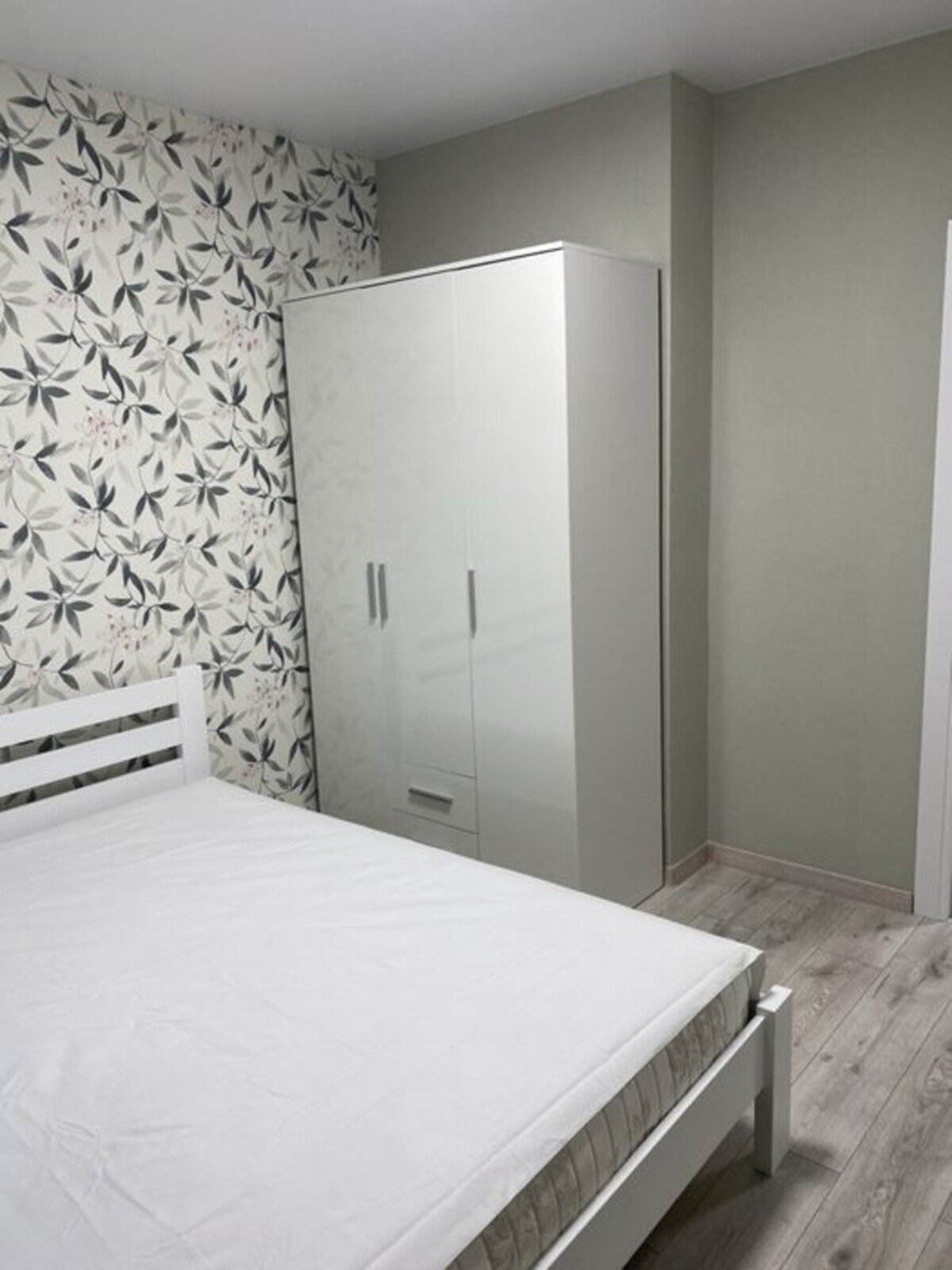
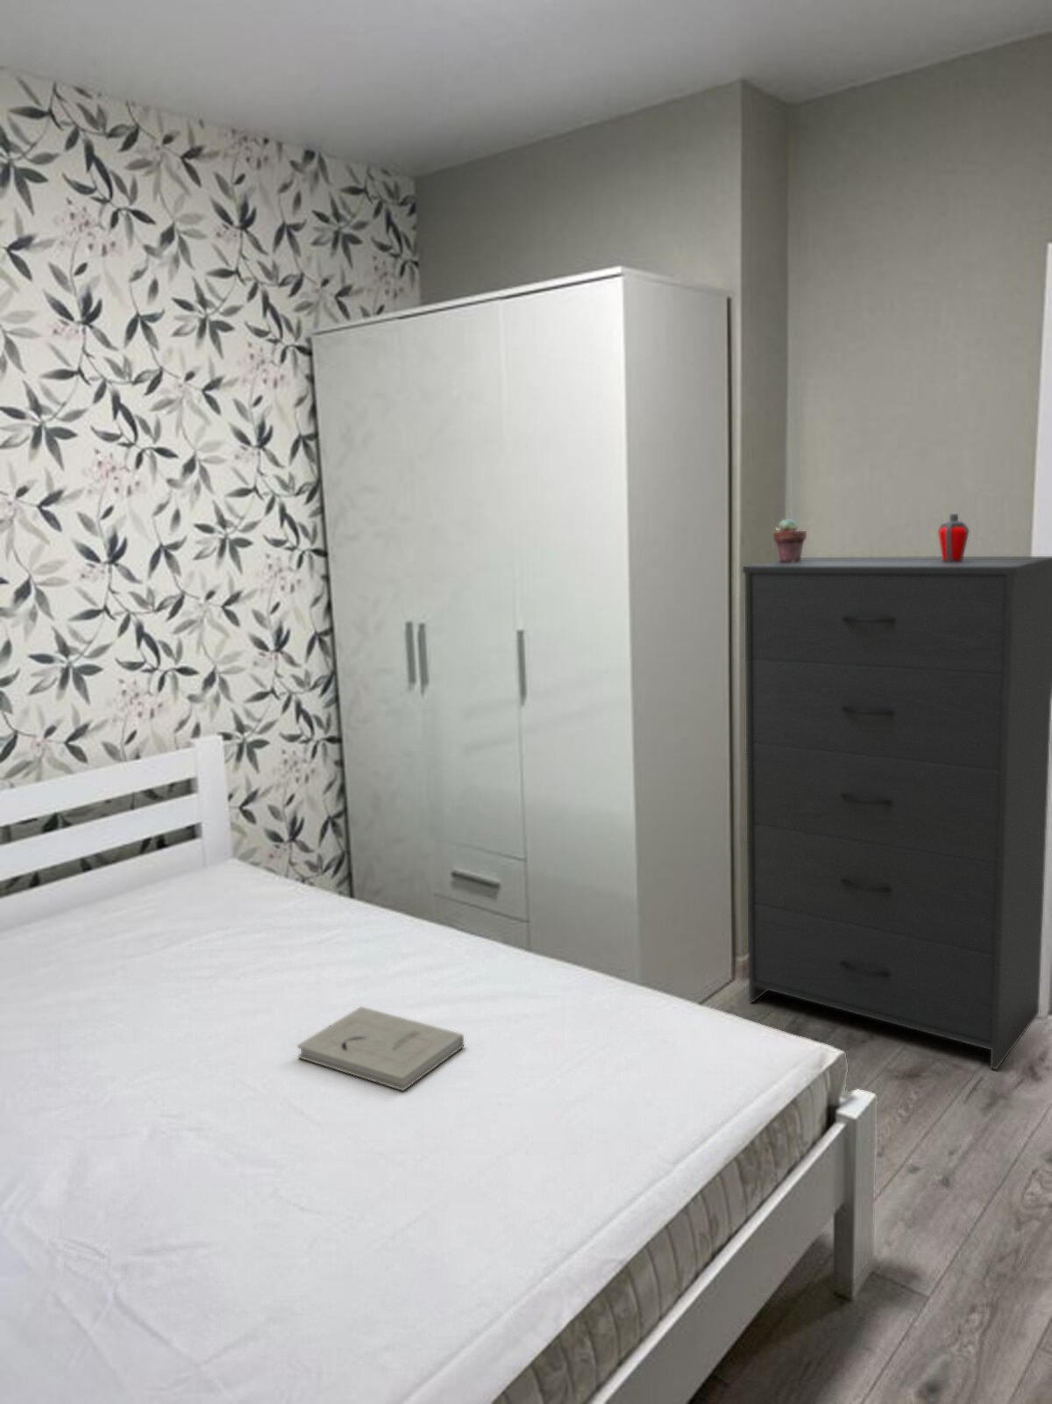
+ dresser (892, 794)
+ potted succulent (789, 538)
+ perfume bottle (953, 536)
+ book (380, 1045)
